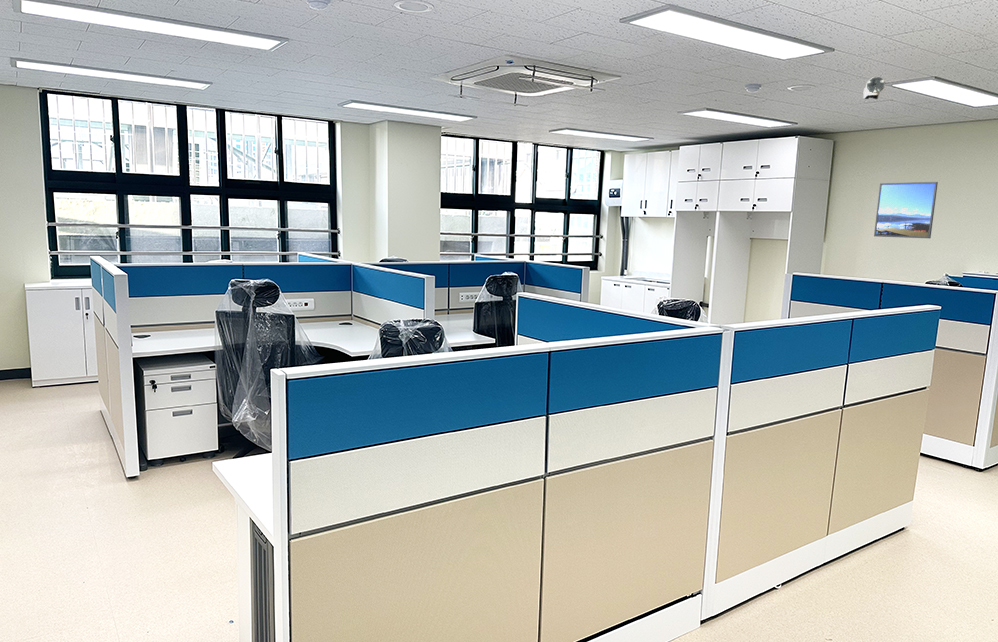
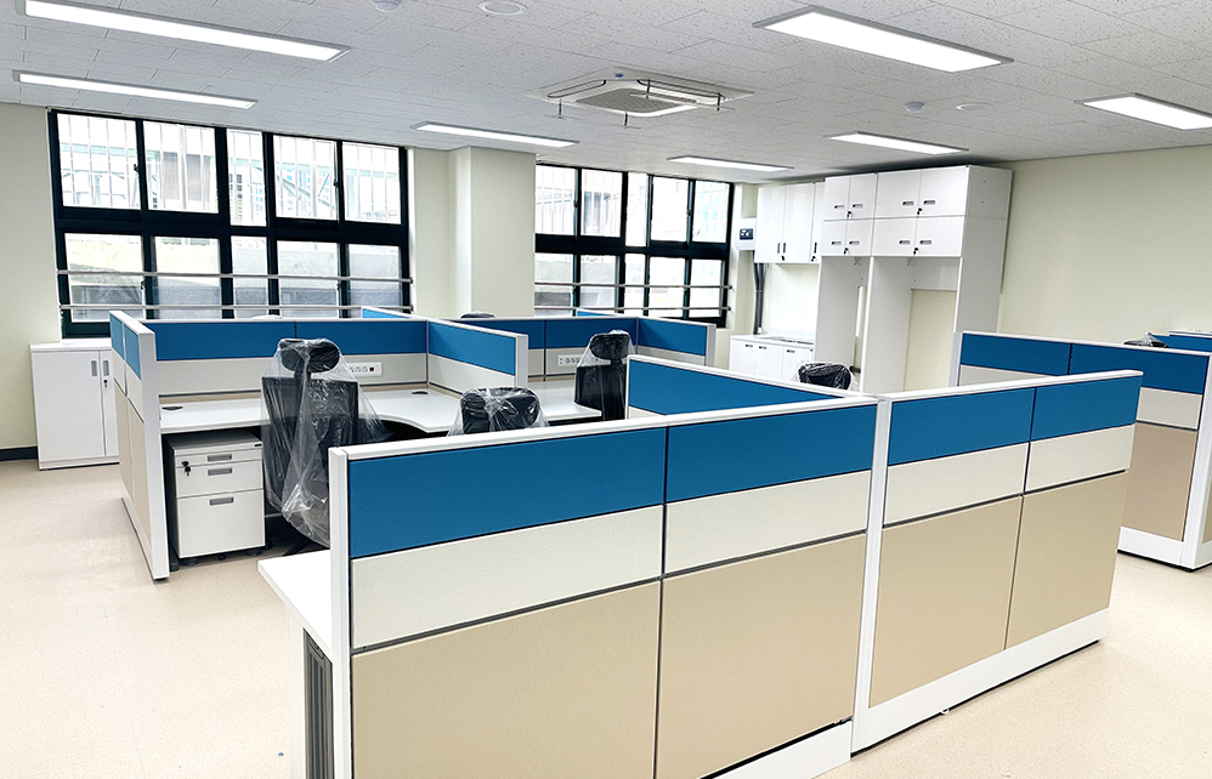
- security camera (874, 88)
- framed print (904, 210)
